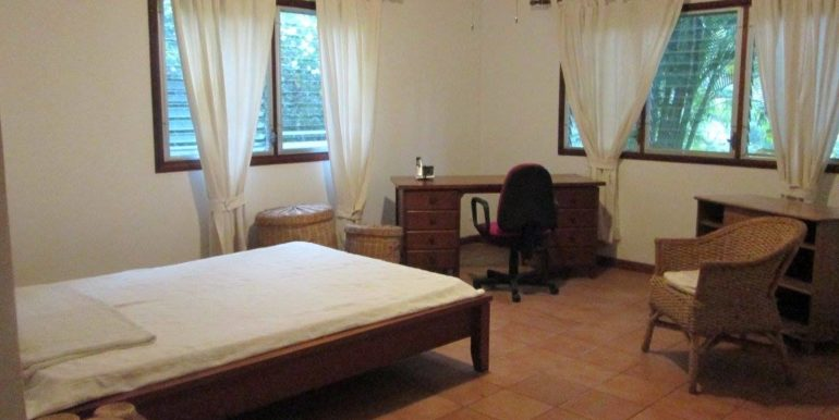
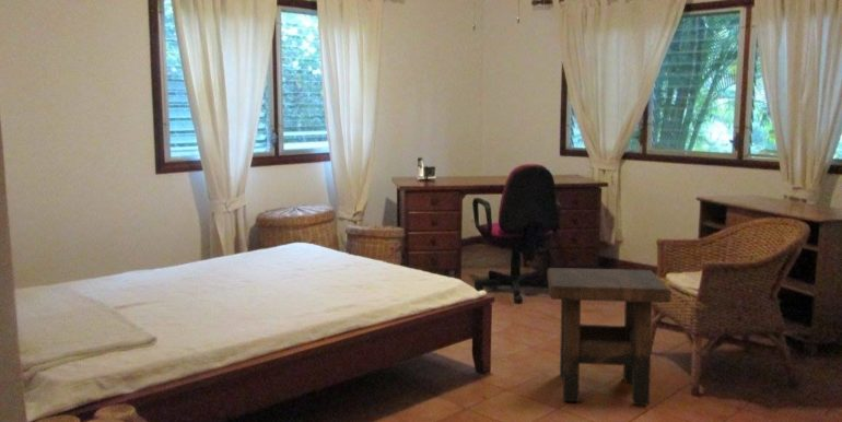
+ side table (603, 333)
